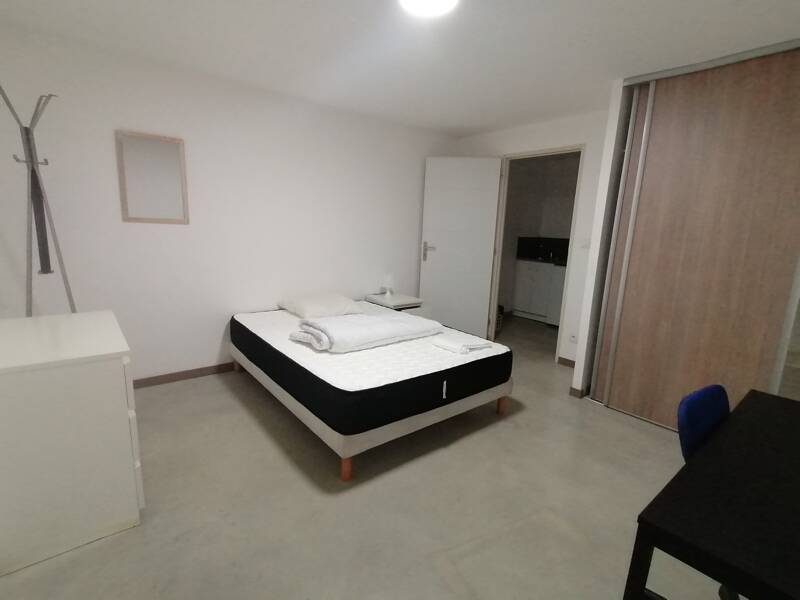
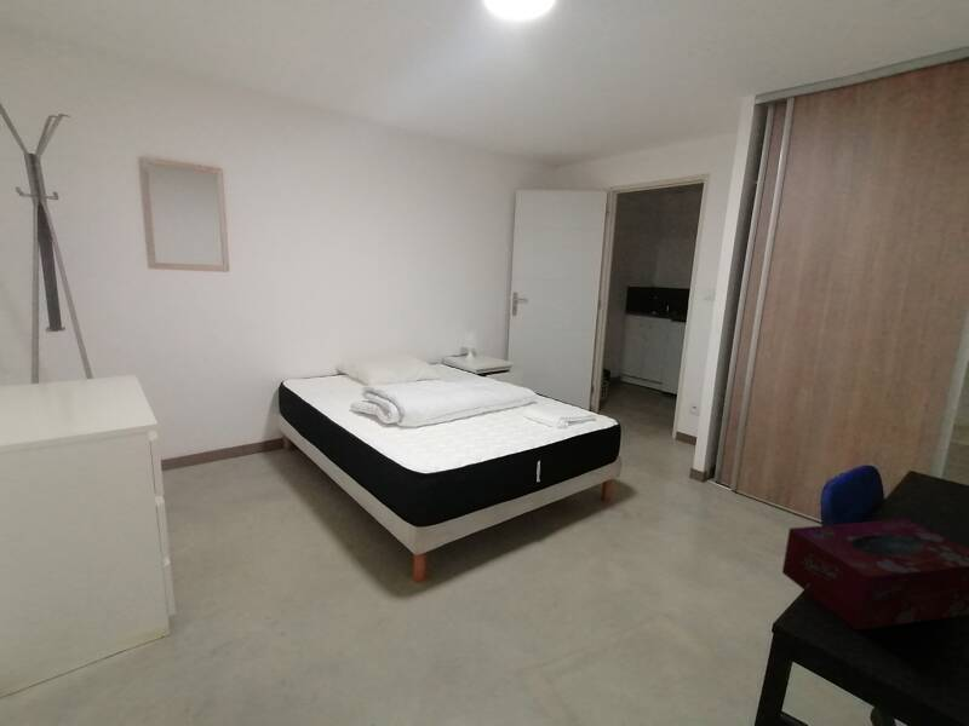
+ tissue box (883, 567)
